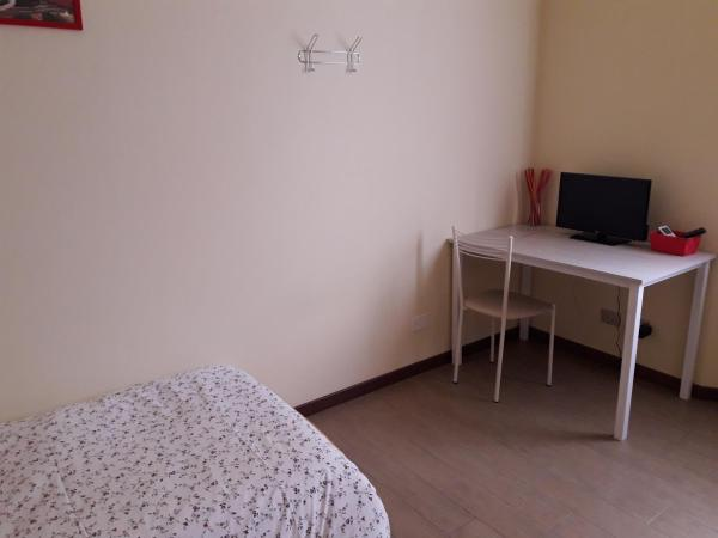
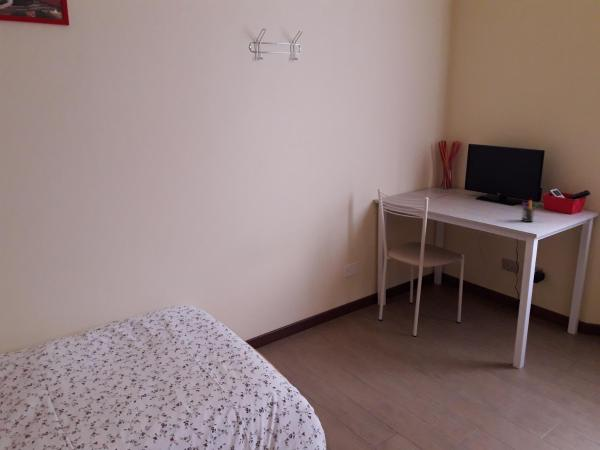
+ pen holder (529, 210)
